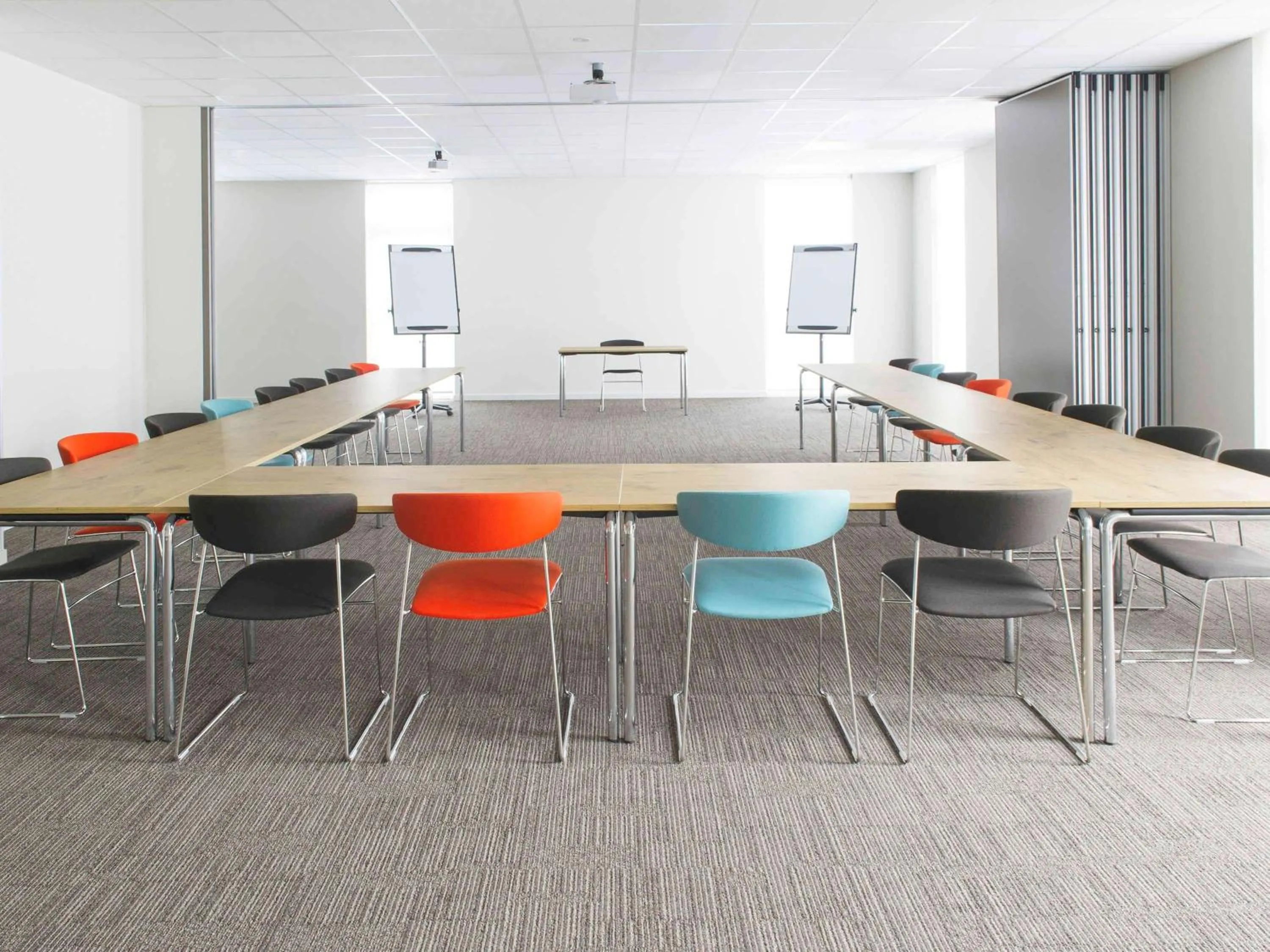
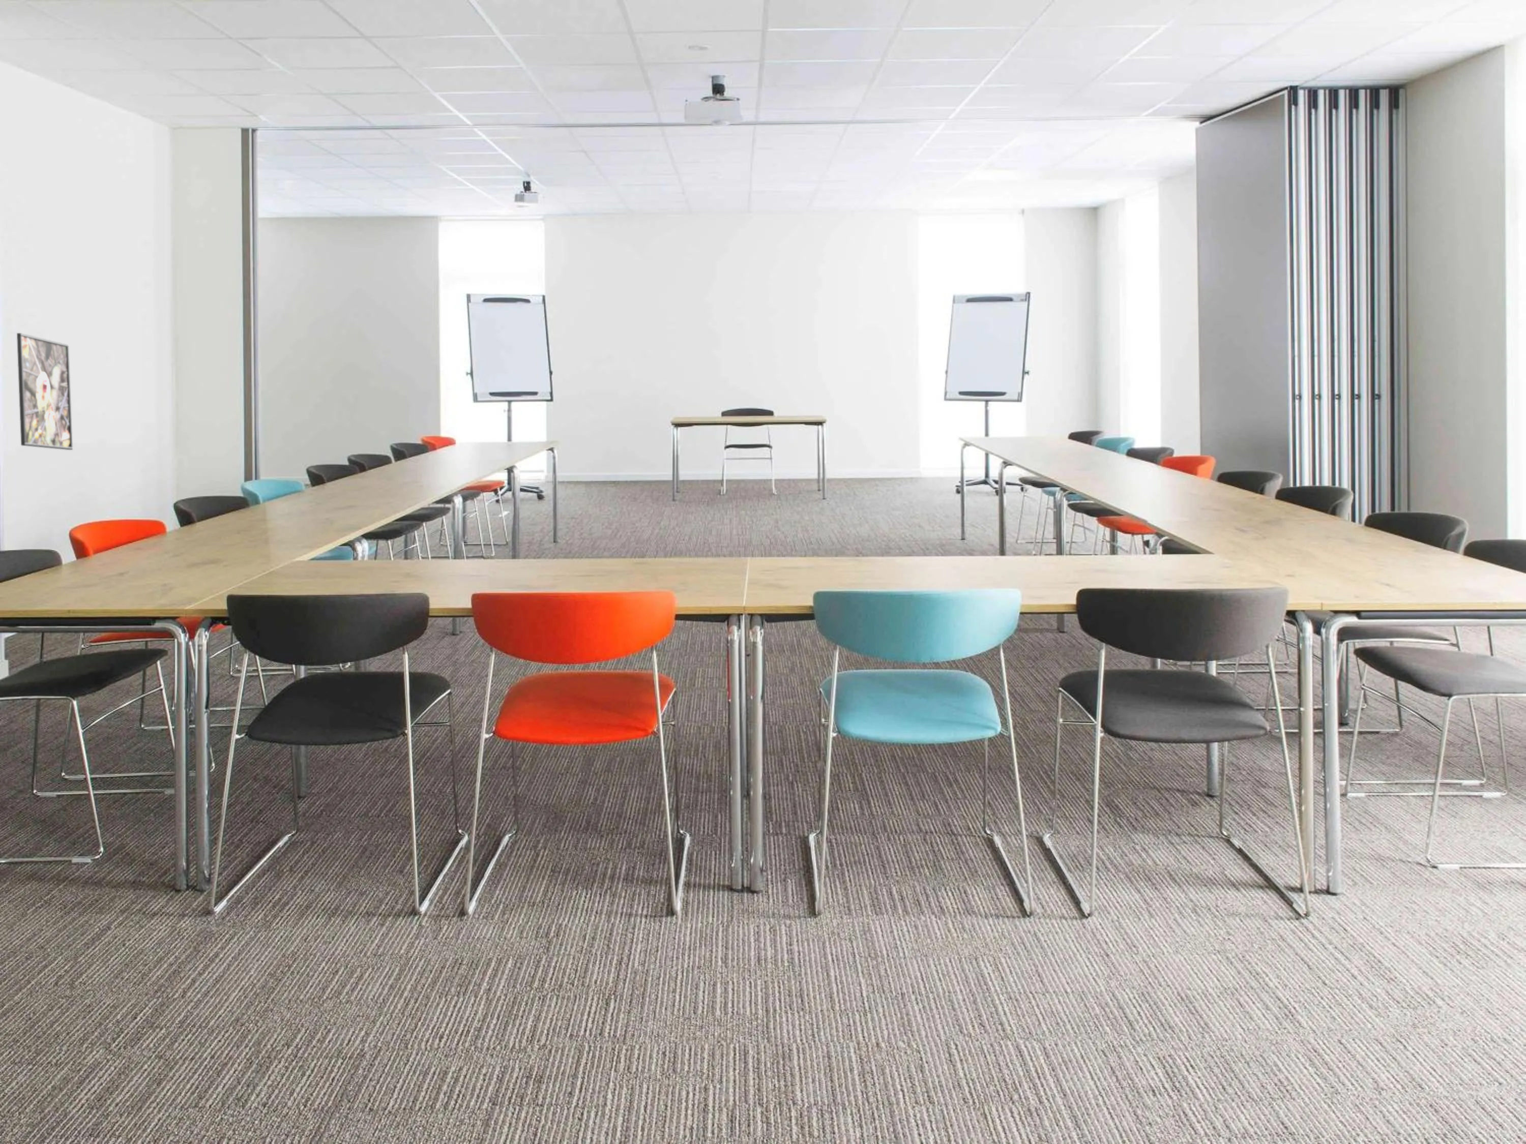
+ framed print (46, 393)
